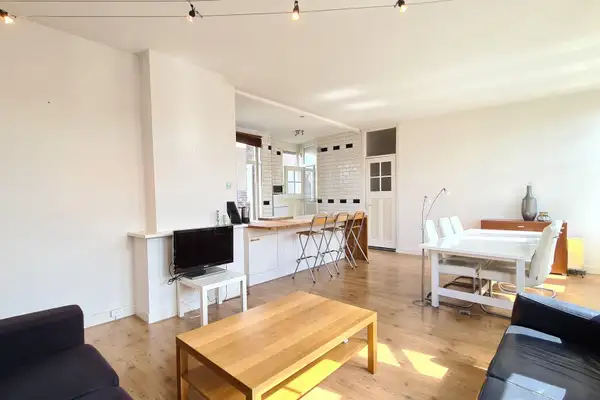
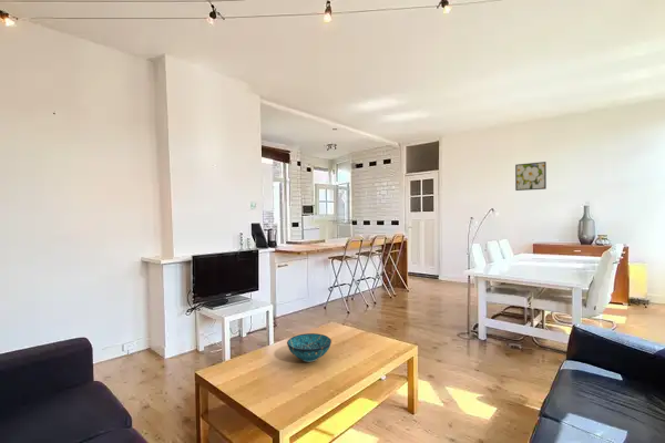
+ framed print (530, 176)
+ decorative bowl (309, 349)
